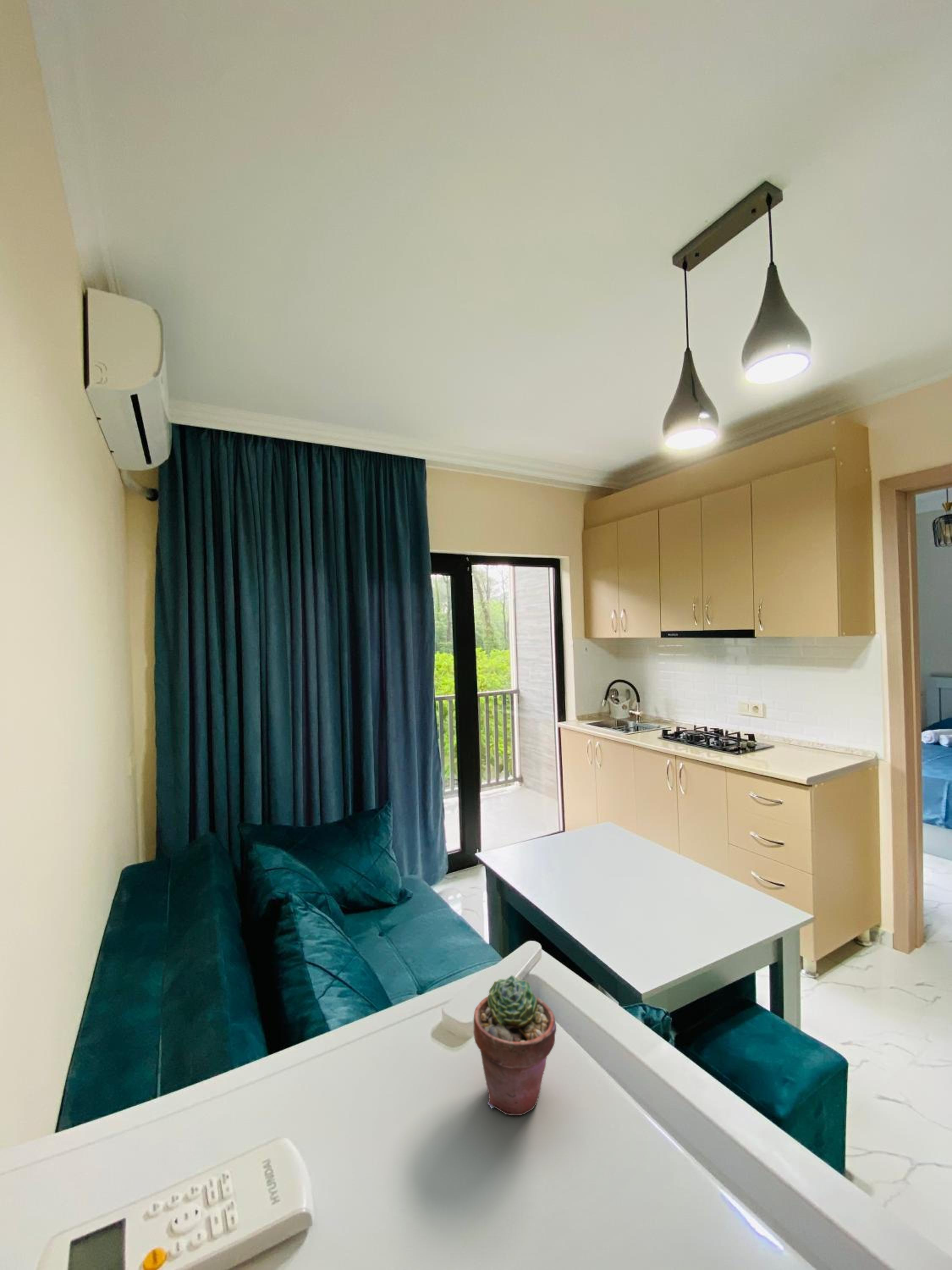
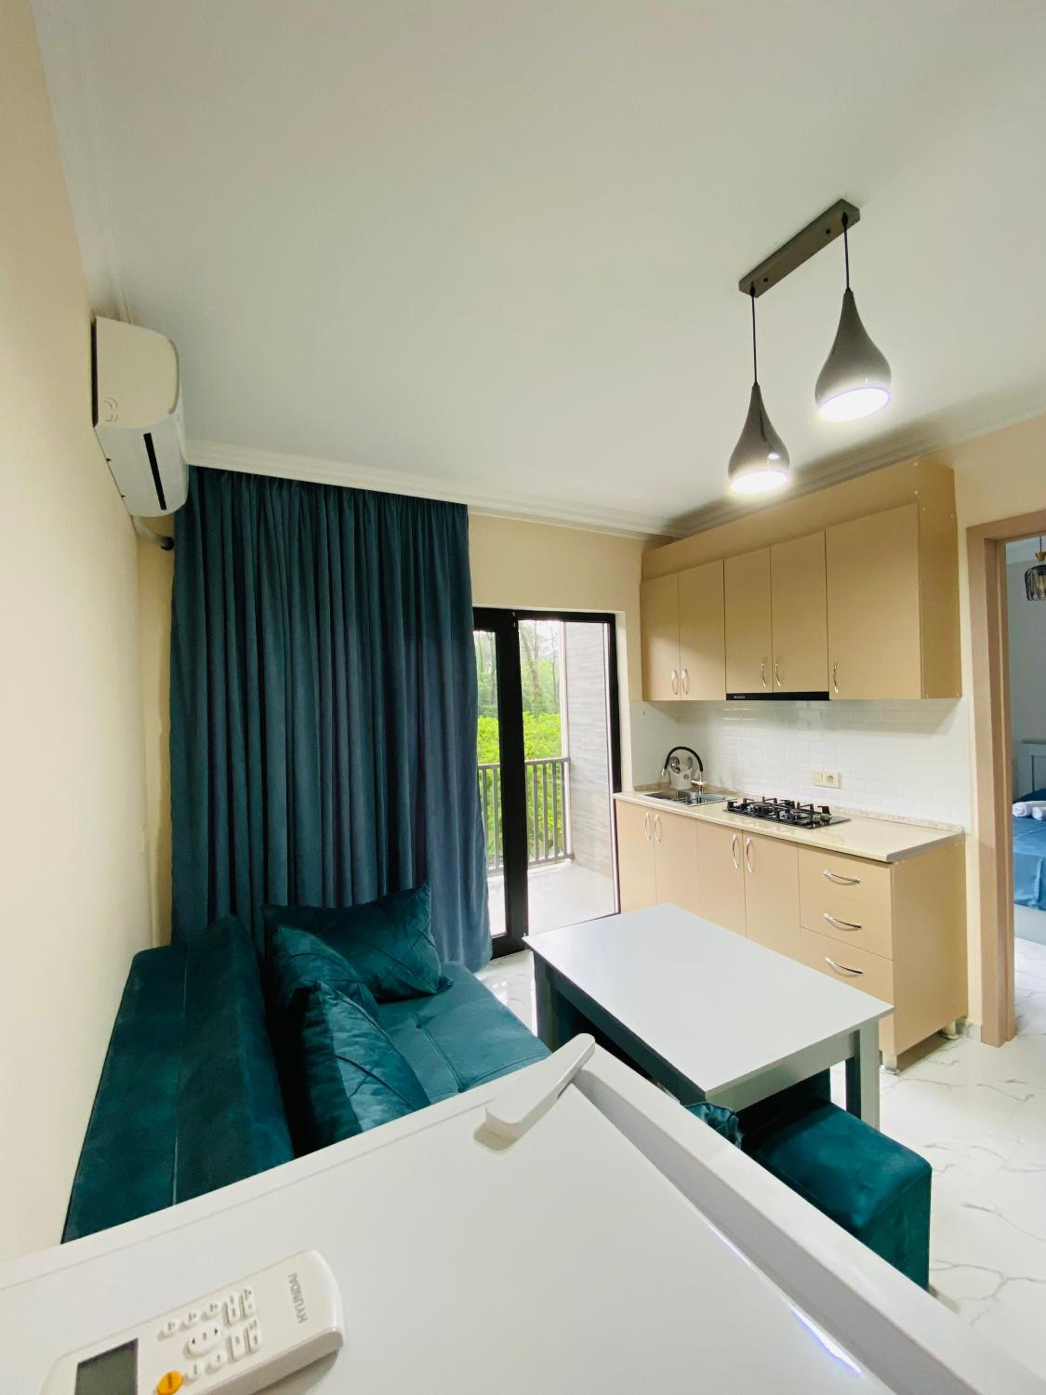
- potted succulent (514, 1038)
